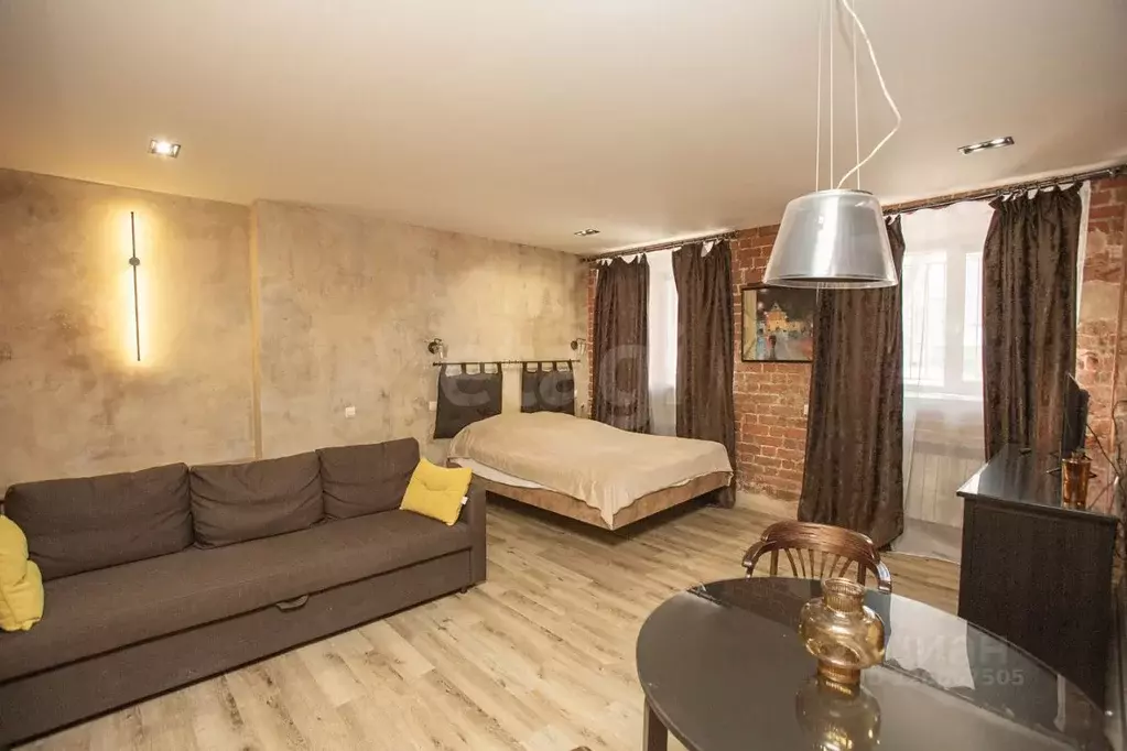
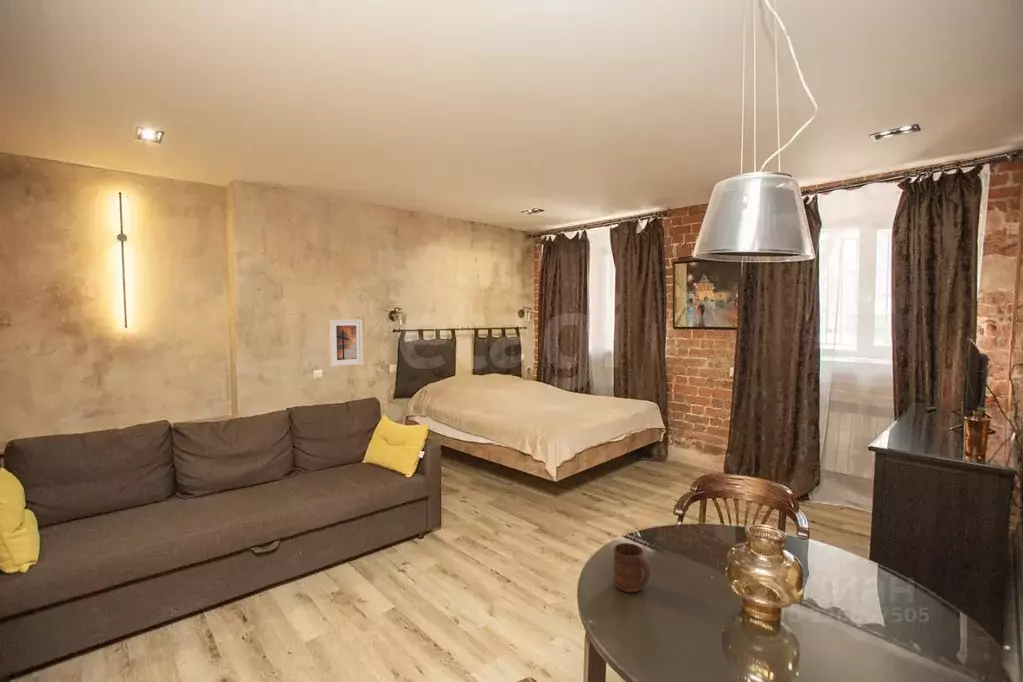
+ cup (632, 568)
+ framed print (346, 342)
